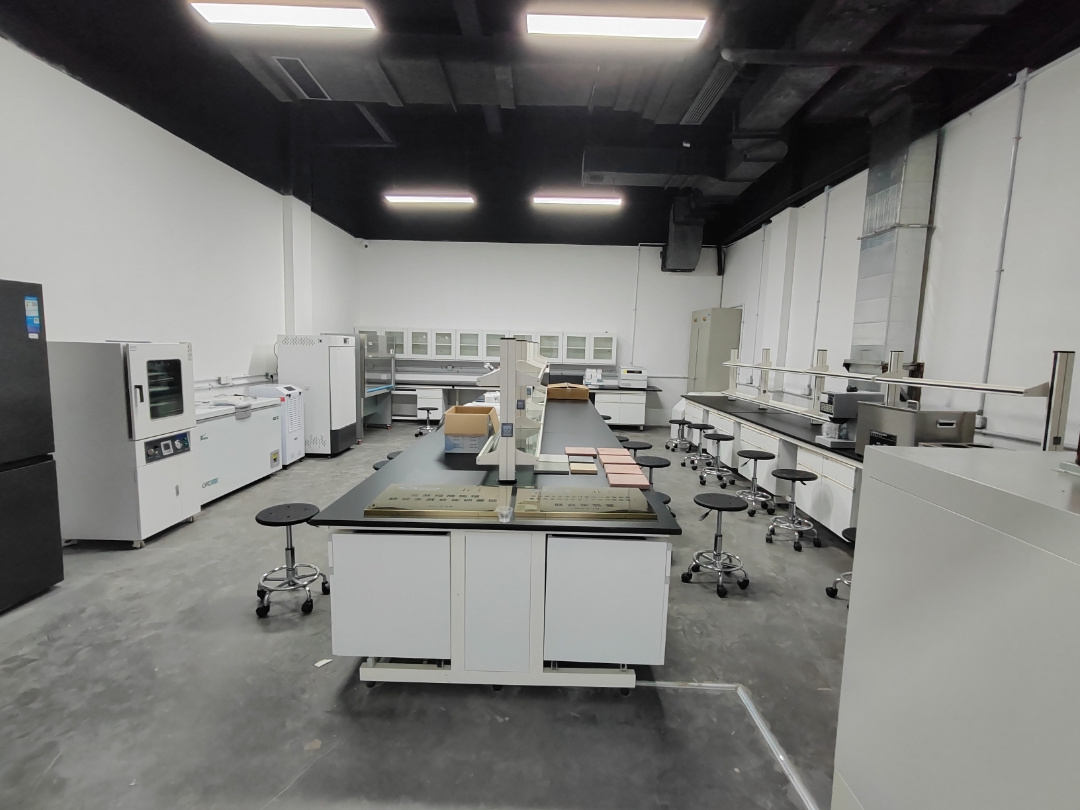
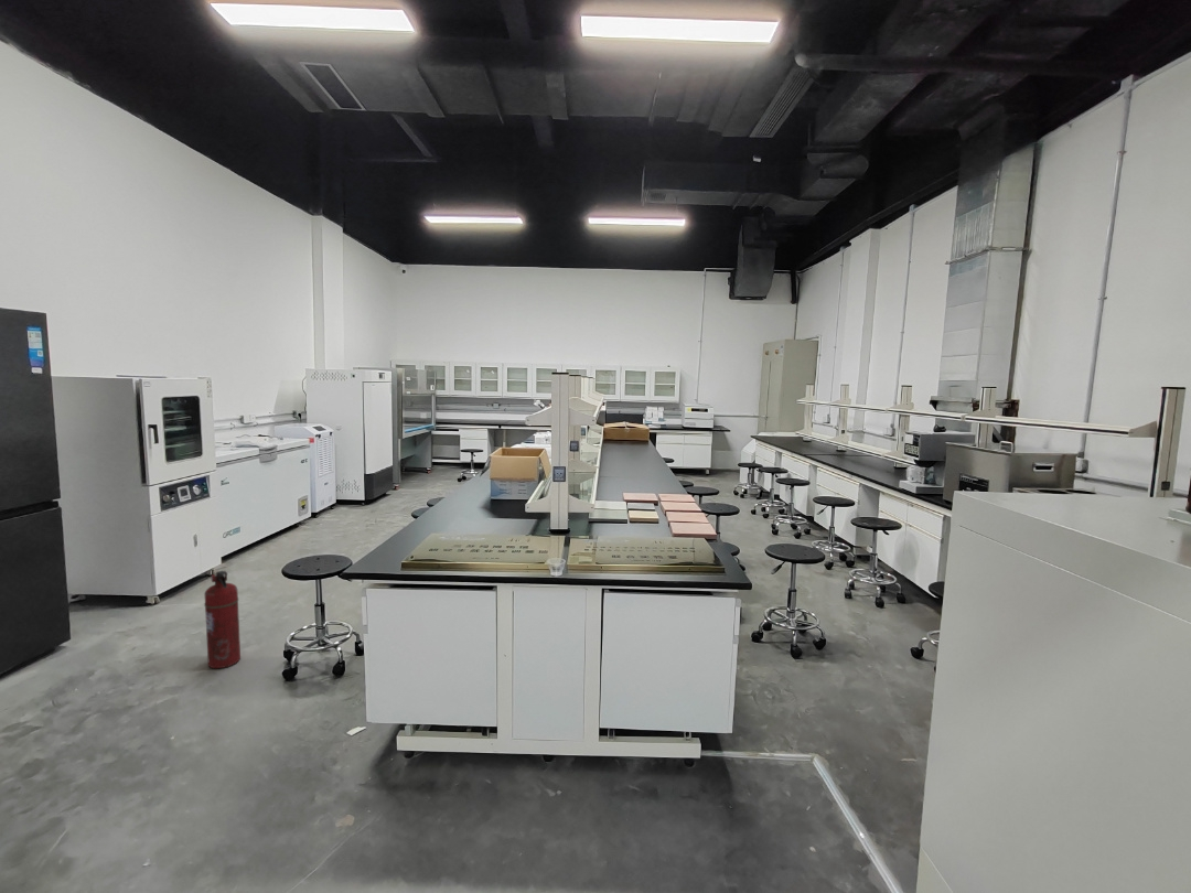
+ fire extinguisher (222, 615)
